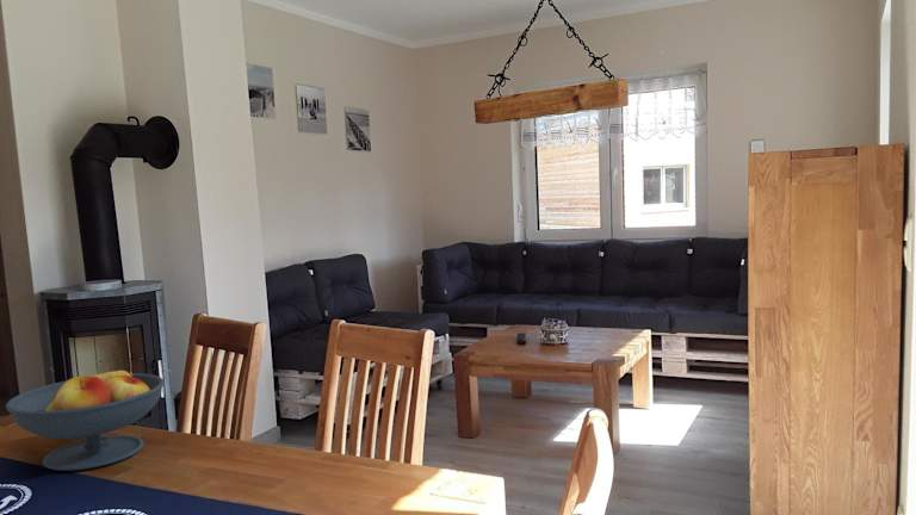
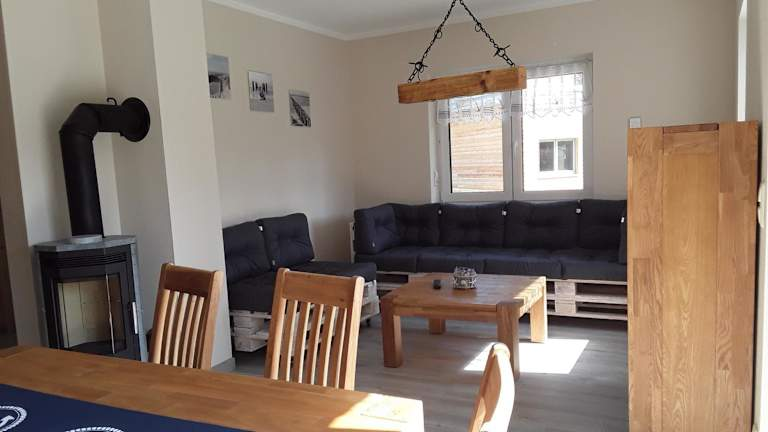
- fruit bowl (89, 411)
